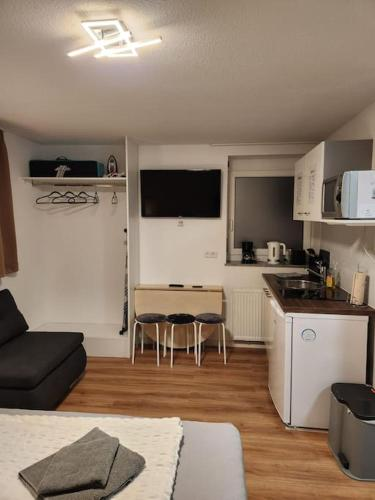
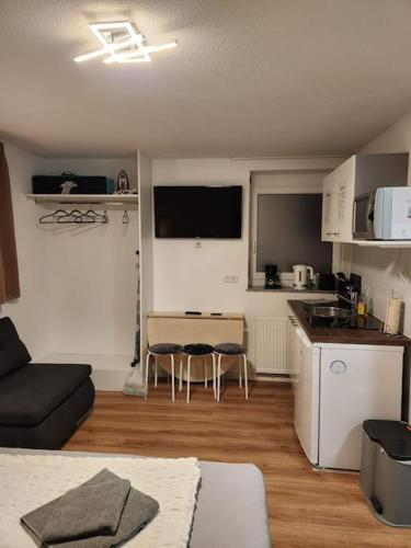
+ bag (135, 381)
